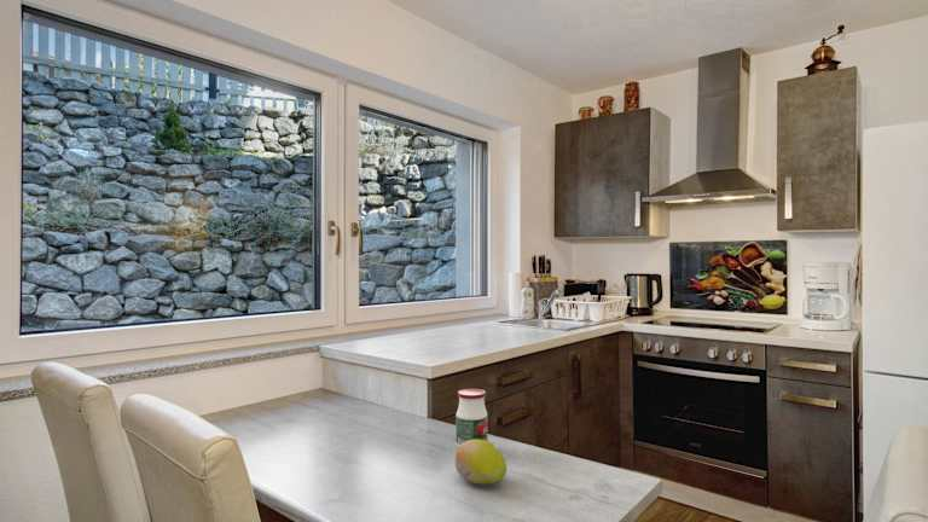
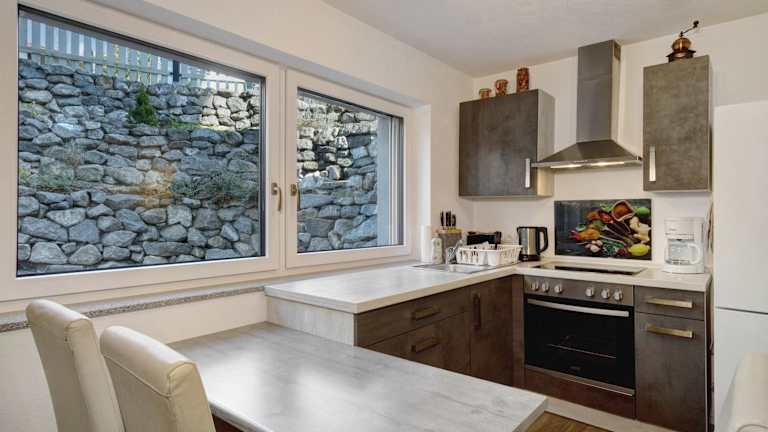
- fruit (481, 460)
- jar (471, 420)
